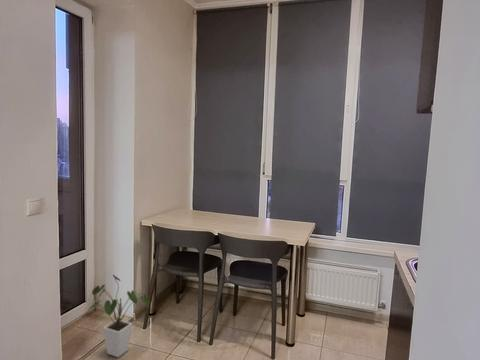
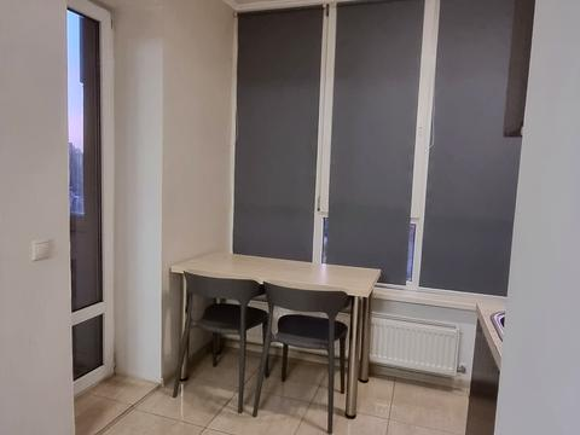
- house plant (120, 315)
